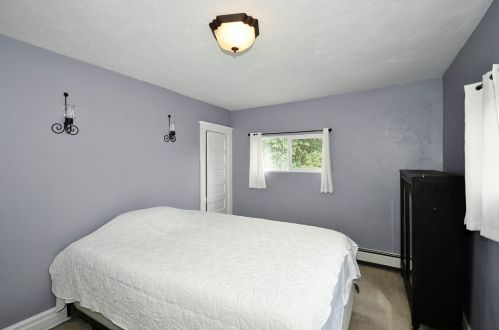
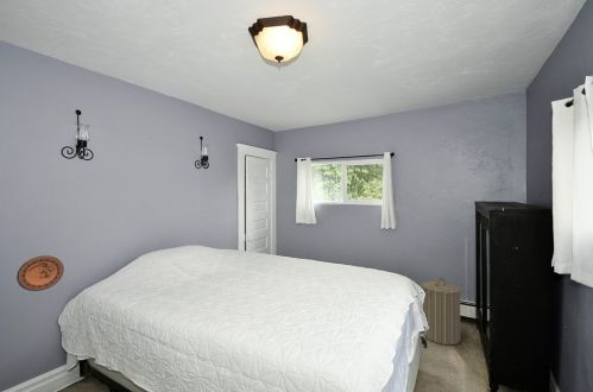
+ decorative plate (40, 272)
+ laundry hamper (440, 306)
